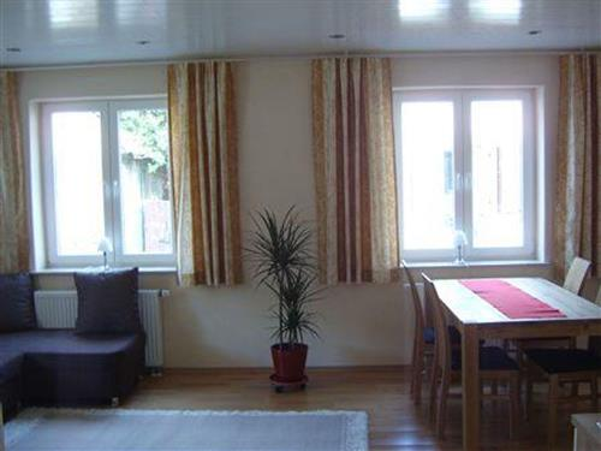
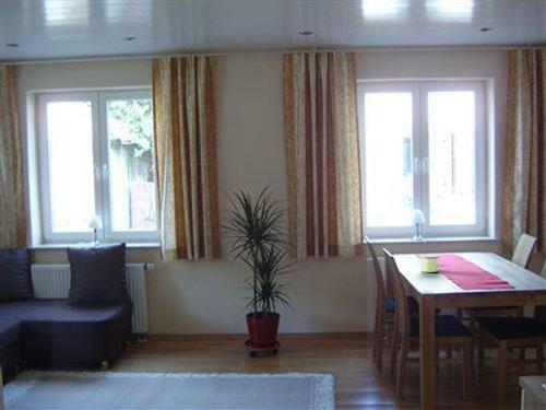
+ candle (429, 262)
